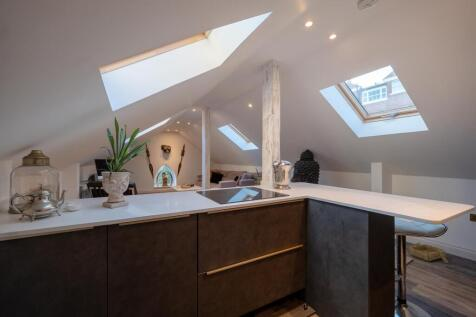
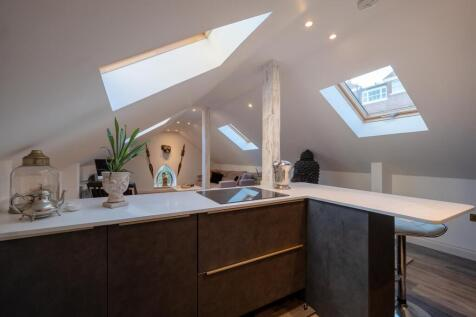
- wooden boat (426, 250)
